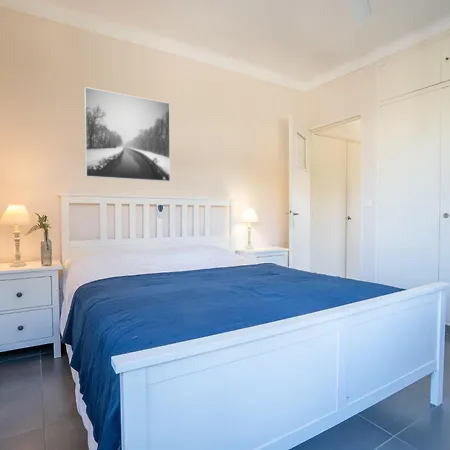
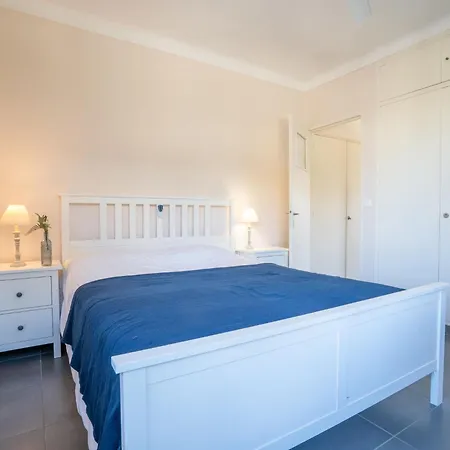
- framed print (130, 137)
